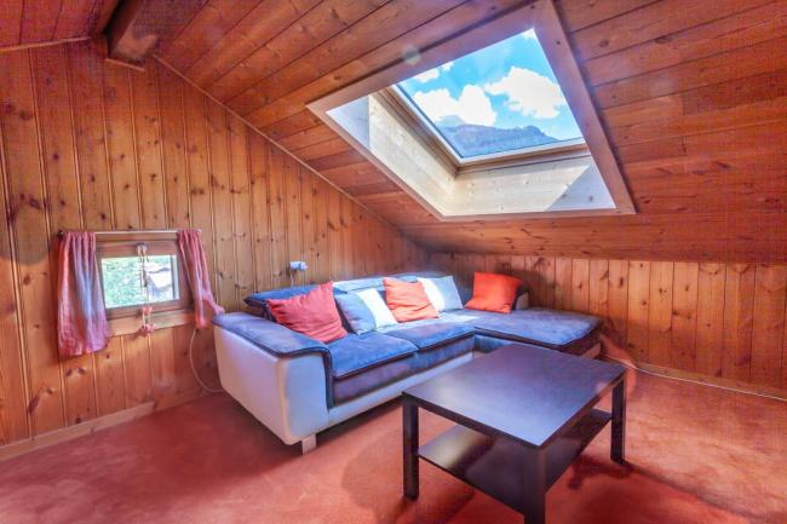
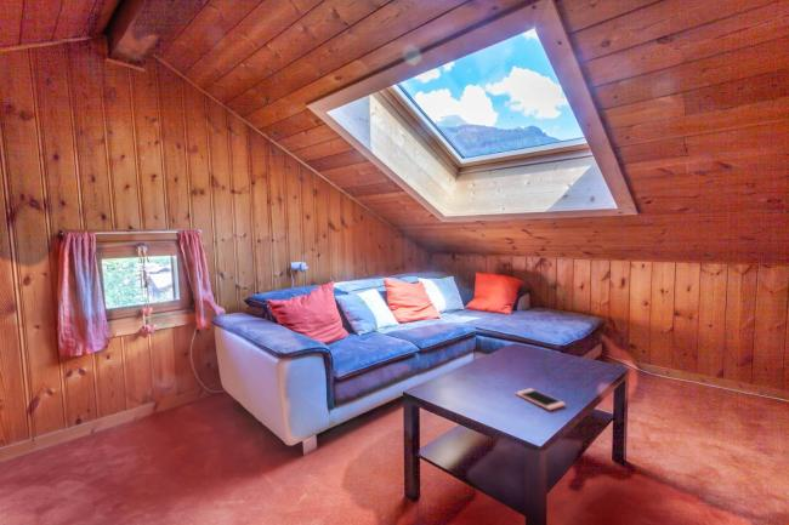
+ cell phone (539, 398)
